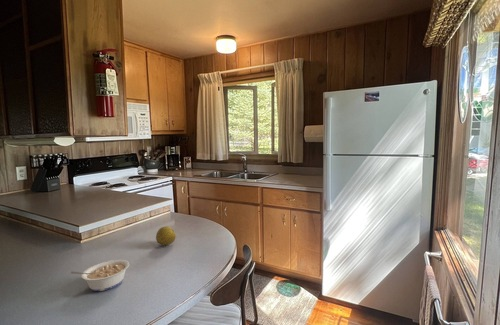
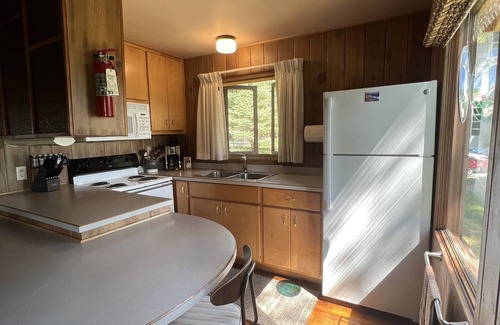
- legume (104, 275)
- fruit (166, 235)
